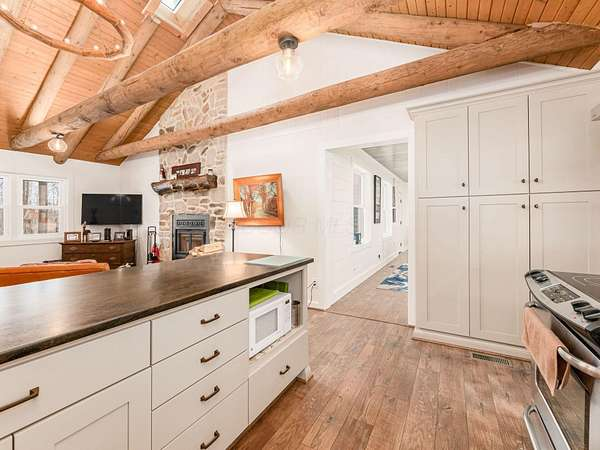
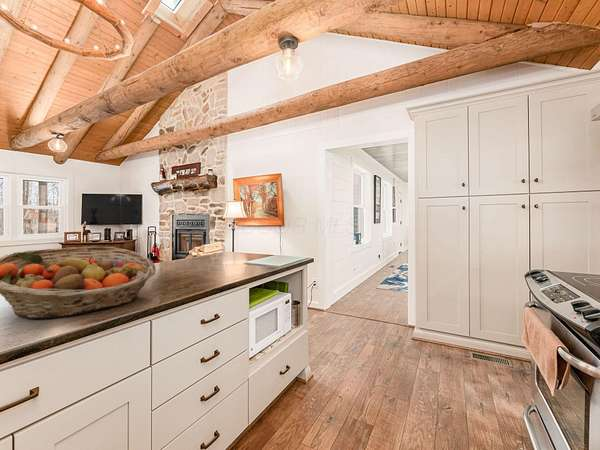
+ fruit basket (82, 276)
